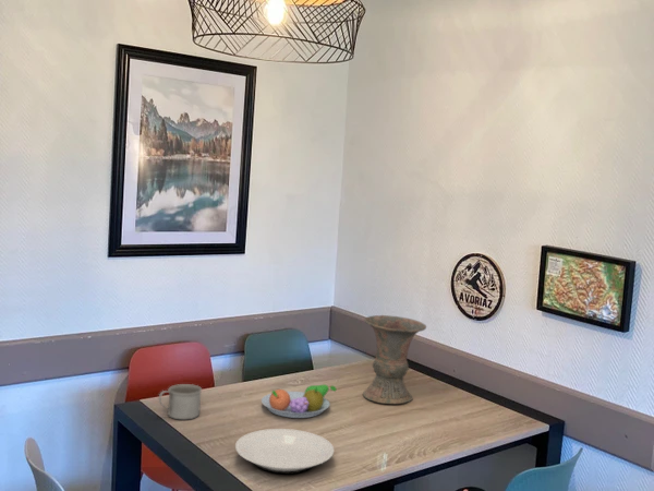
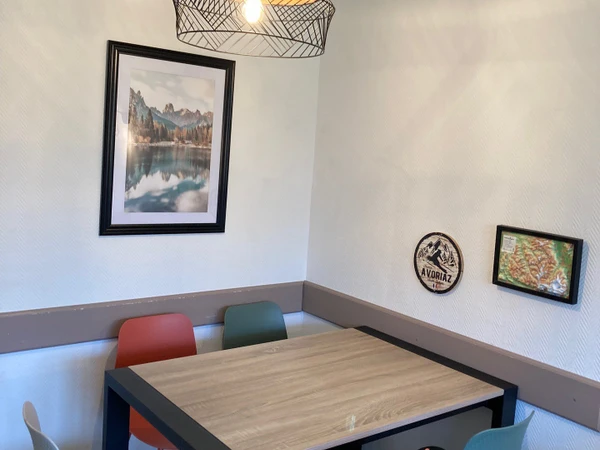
- plate (283, 453)
- mug (182, 402)
- vase (392, 359)
- fruit bowl (299, 395)
